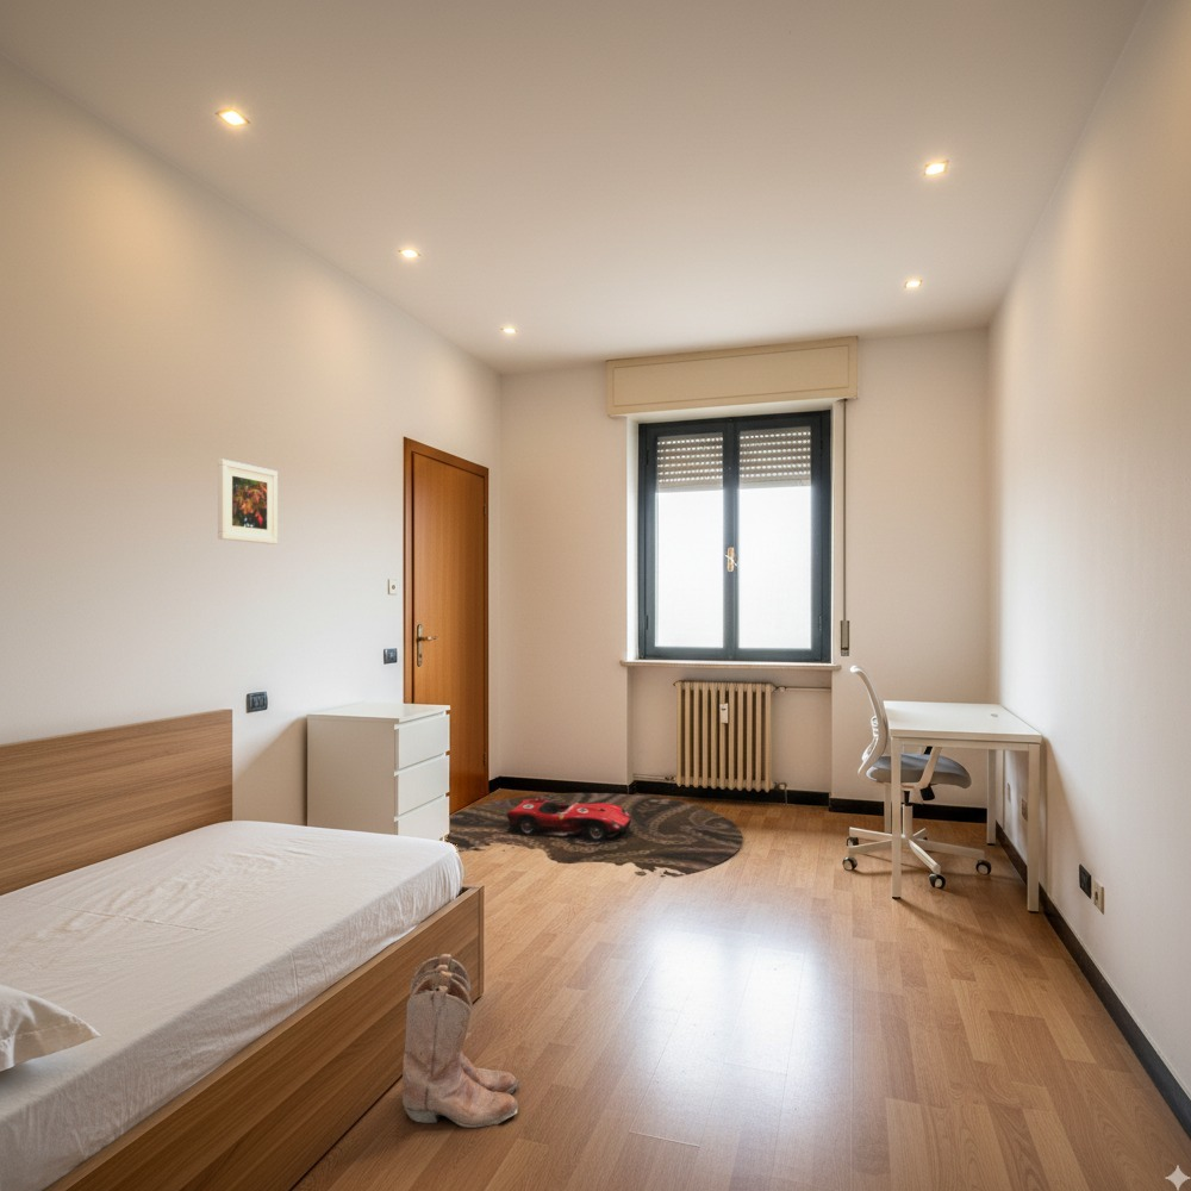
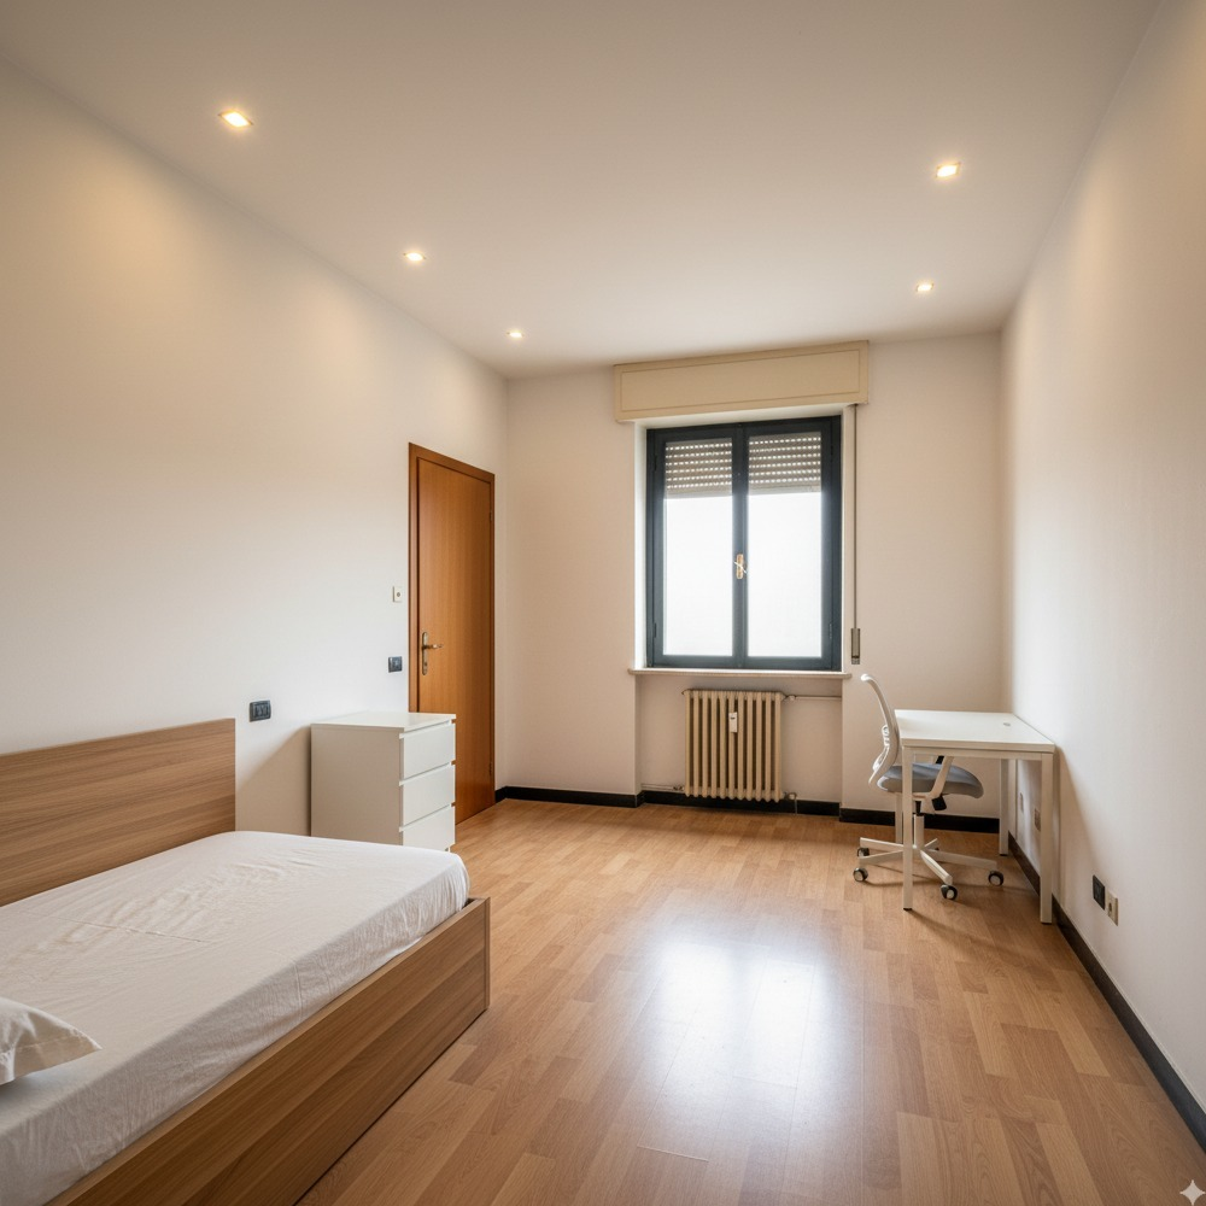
- area rug (586, 817)
- boots (462, 1033)
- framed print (249, 503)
